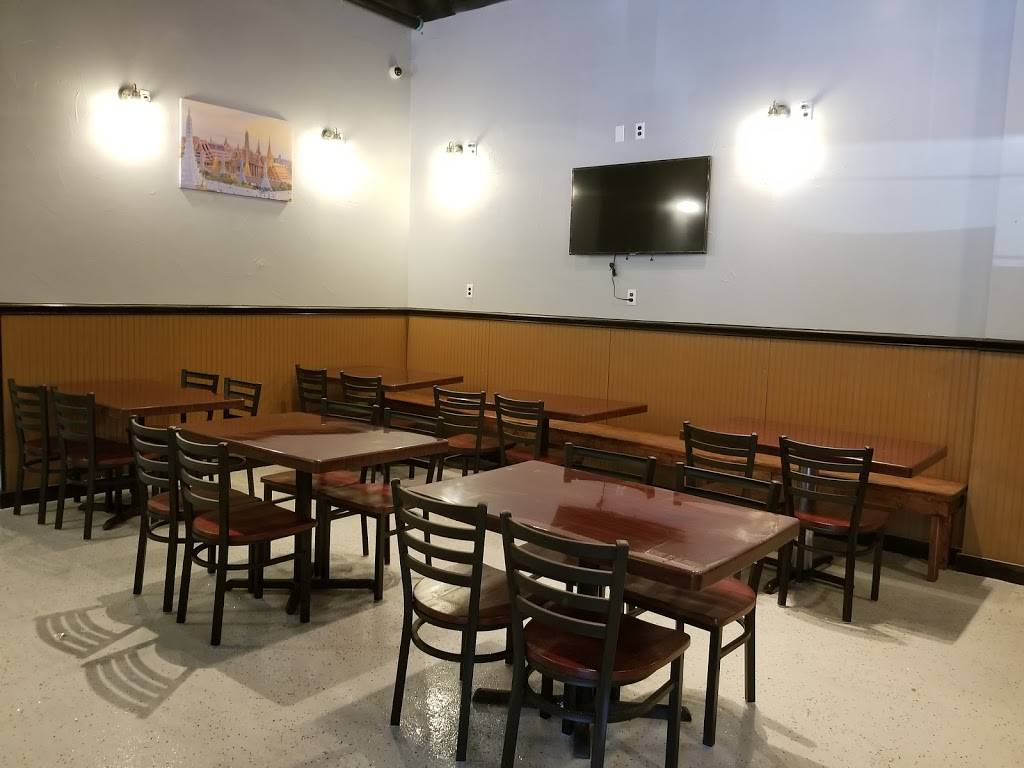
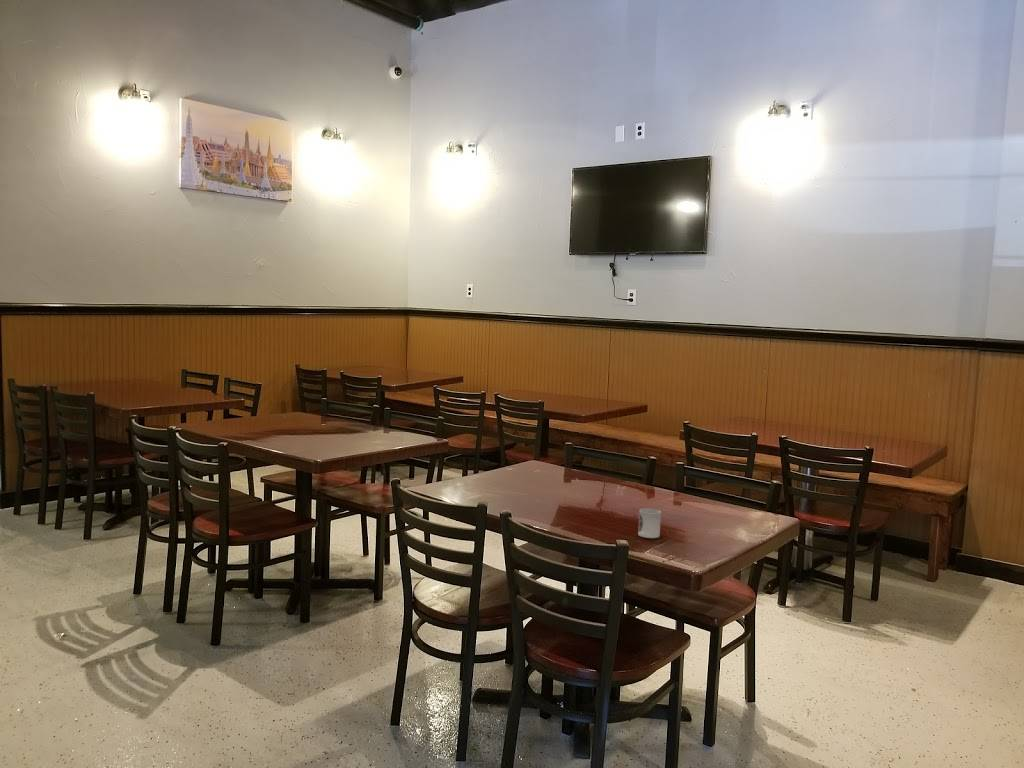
+ cup (649, 521)
